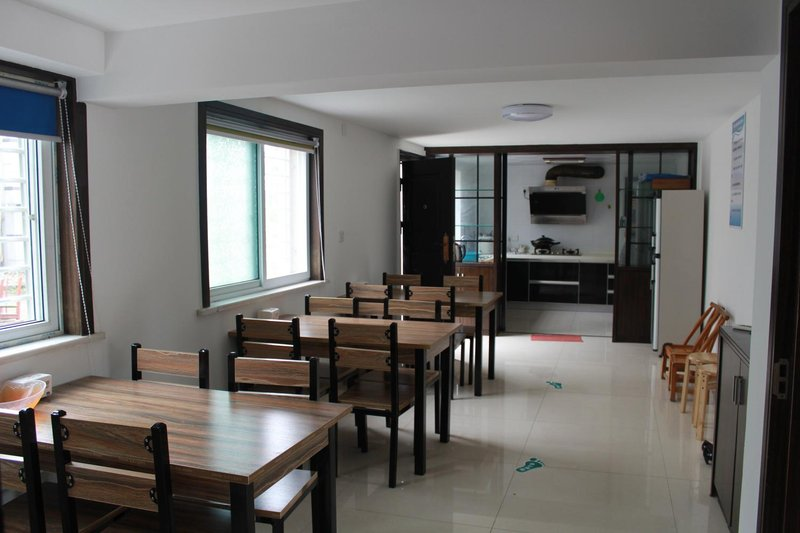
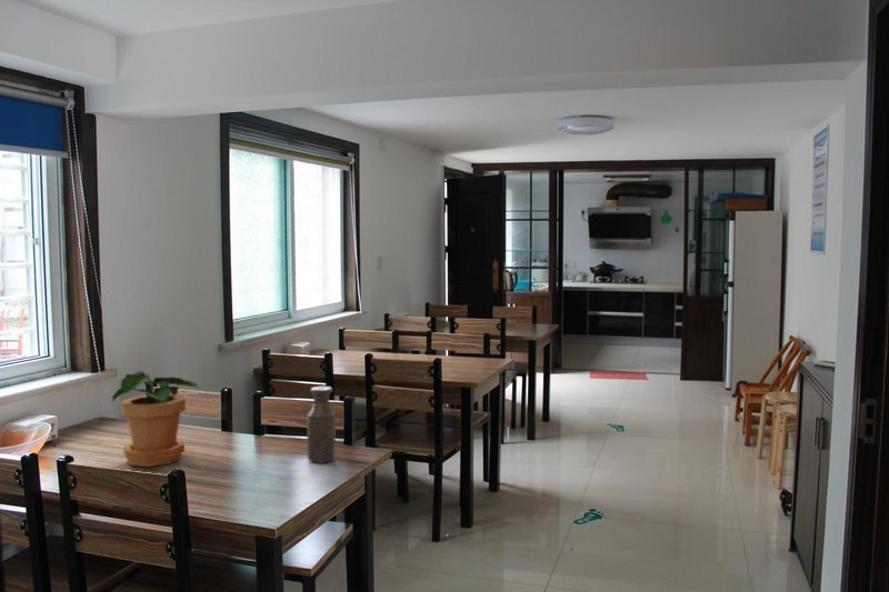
+ bottle (321, 423)
+ potted plant (160, 413)
